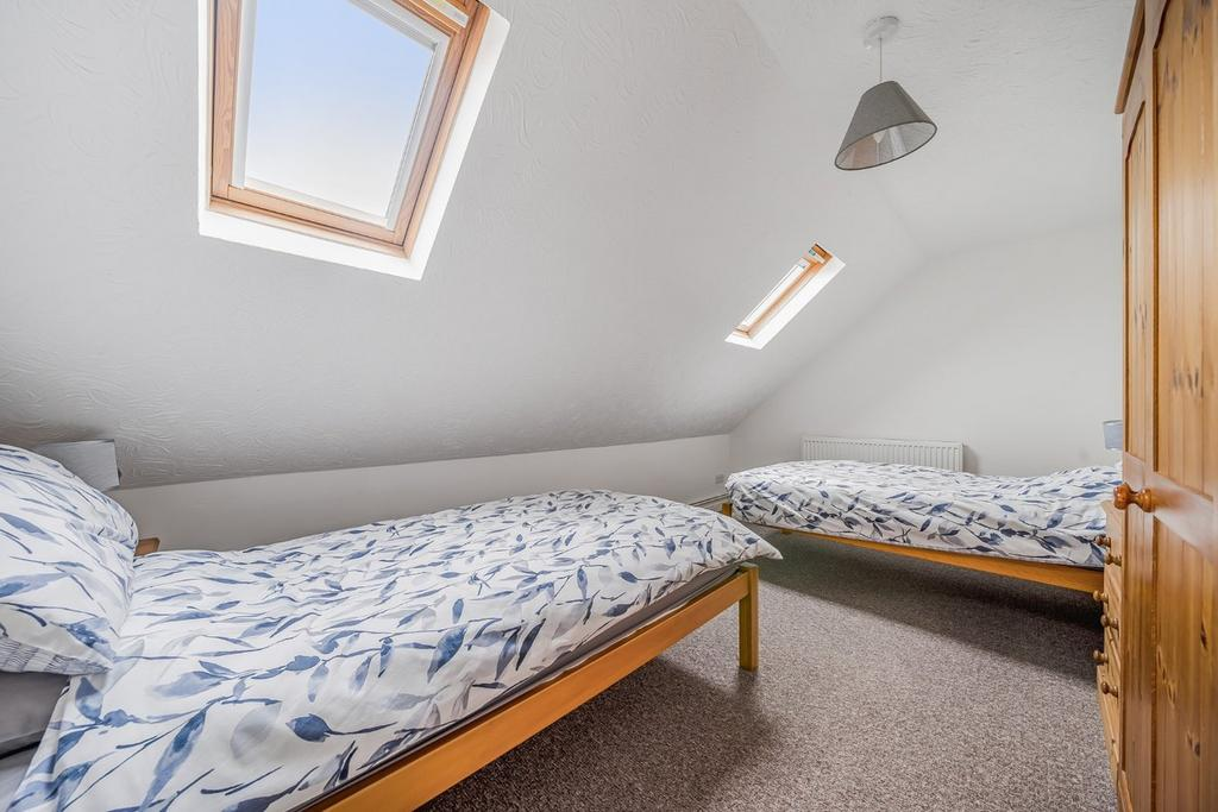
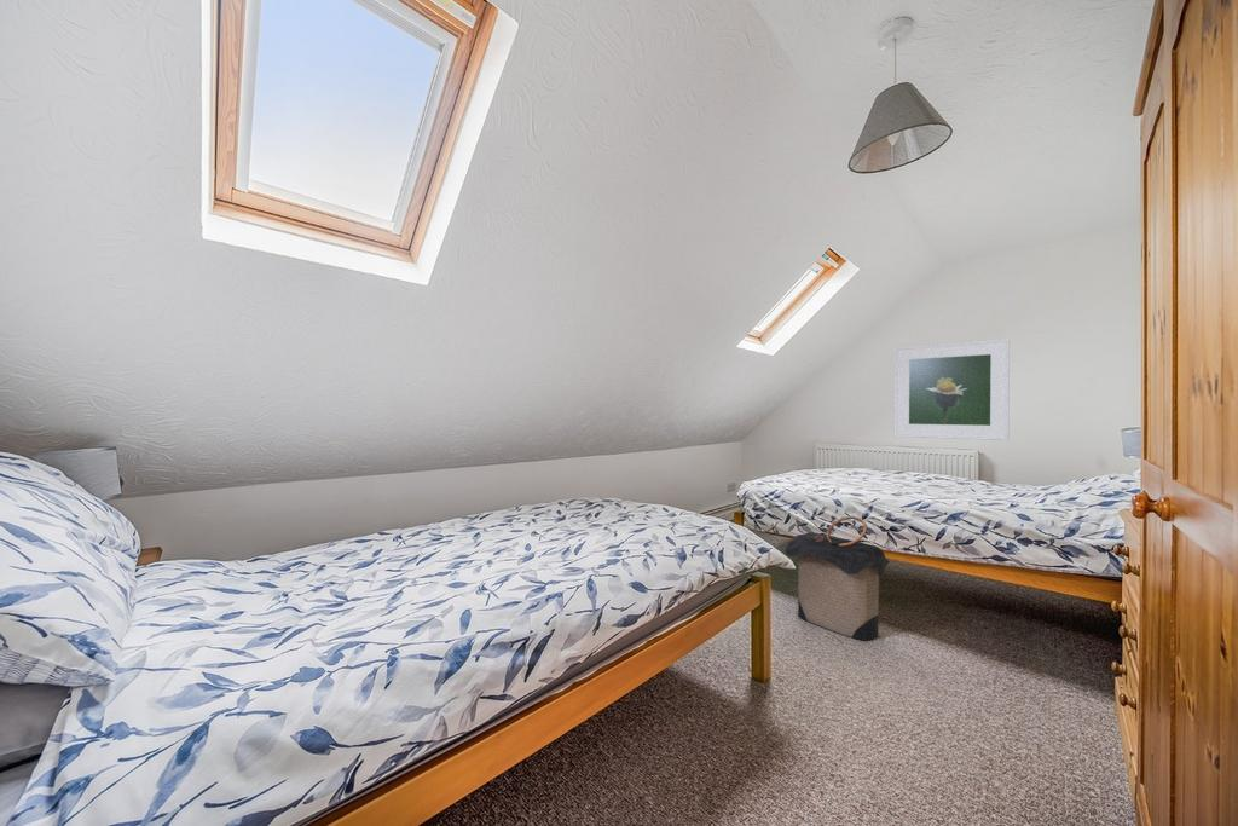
+ laundry hamper (833, 570)
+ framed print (948, 391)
